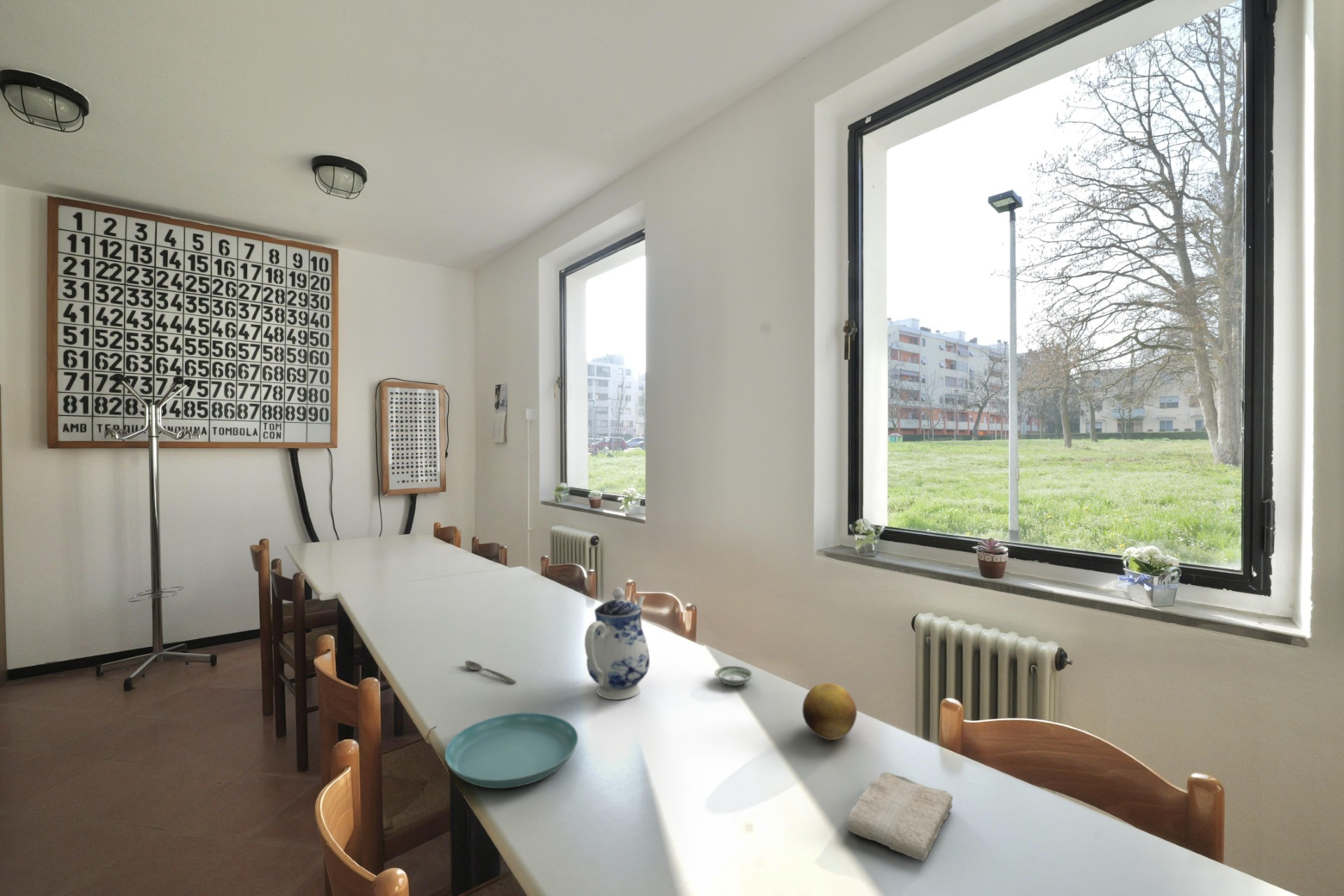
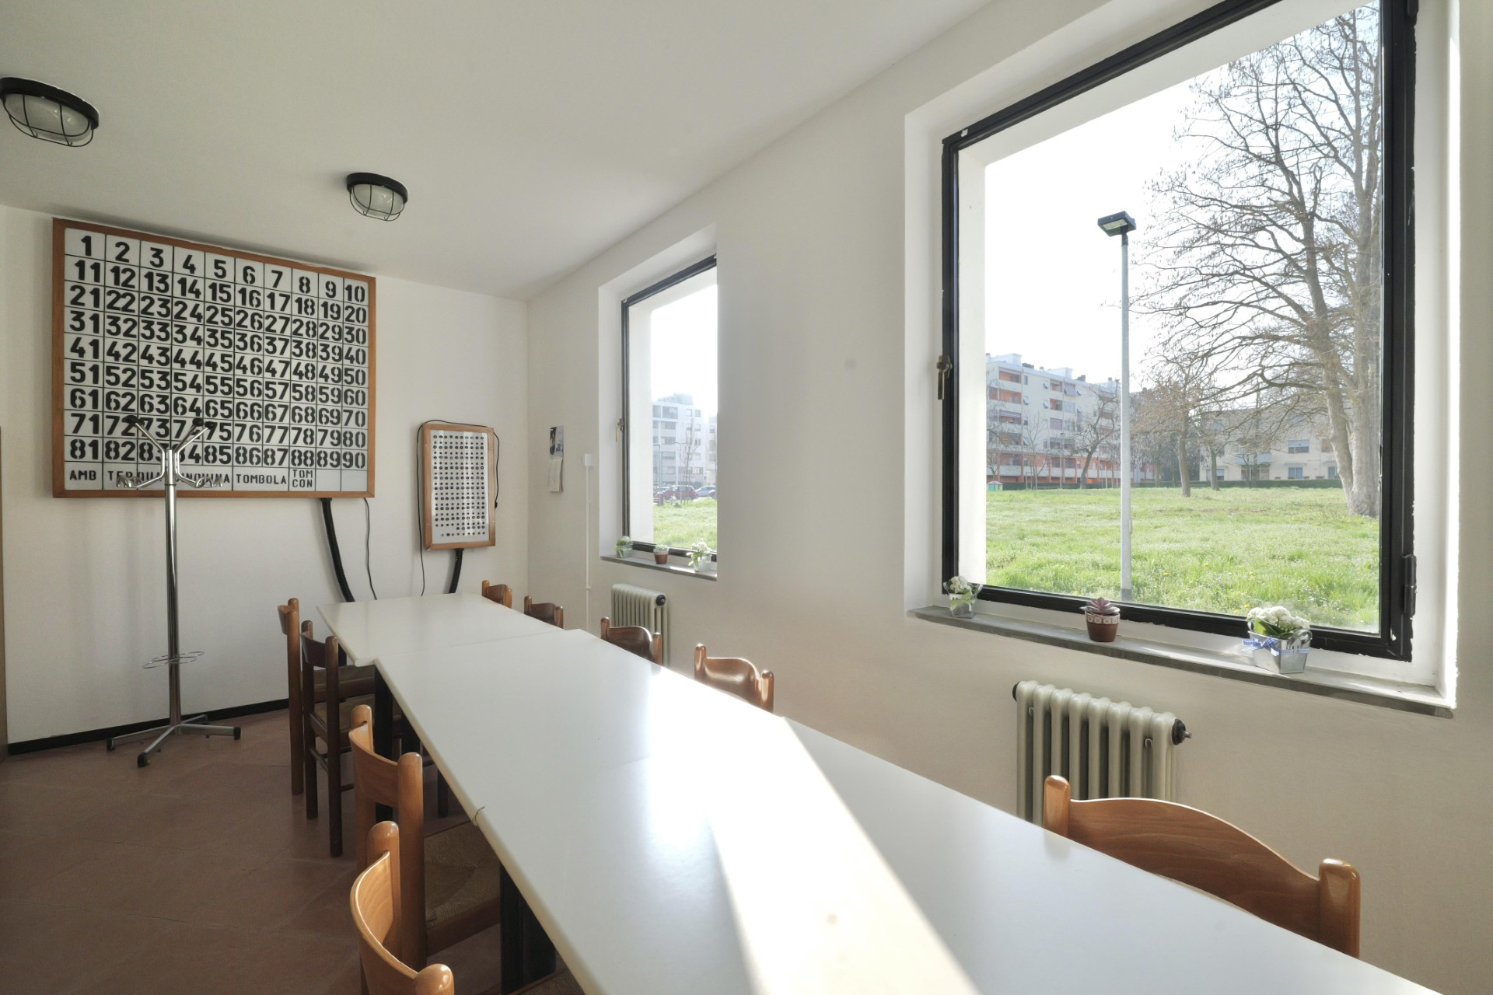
- saucer (734, 677)
- washcloth (902, 811)
- teapot (618, 639)
- spoon (489, 671)
- fruit (828, 709)
- saucer (513, 750)
